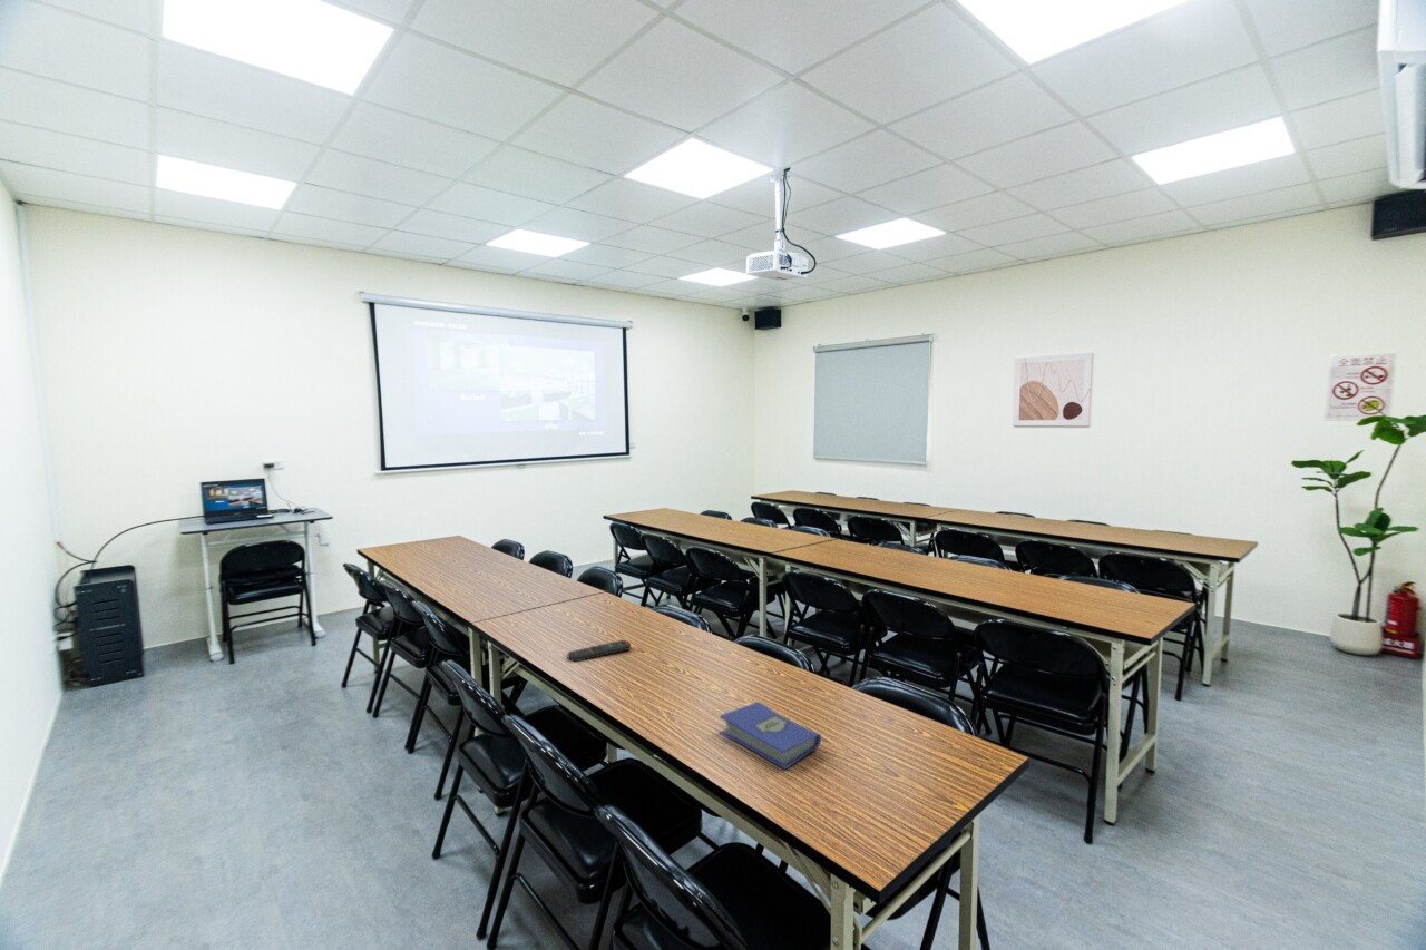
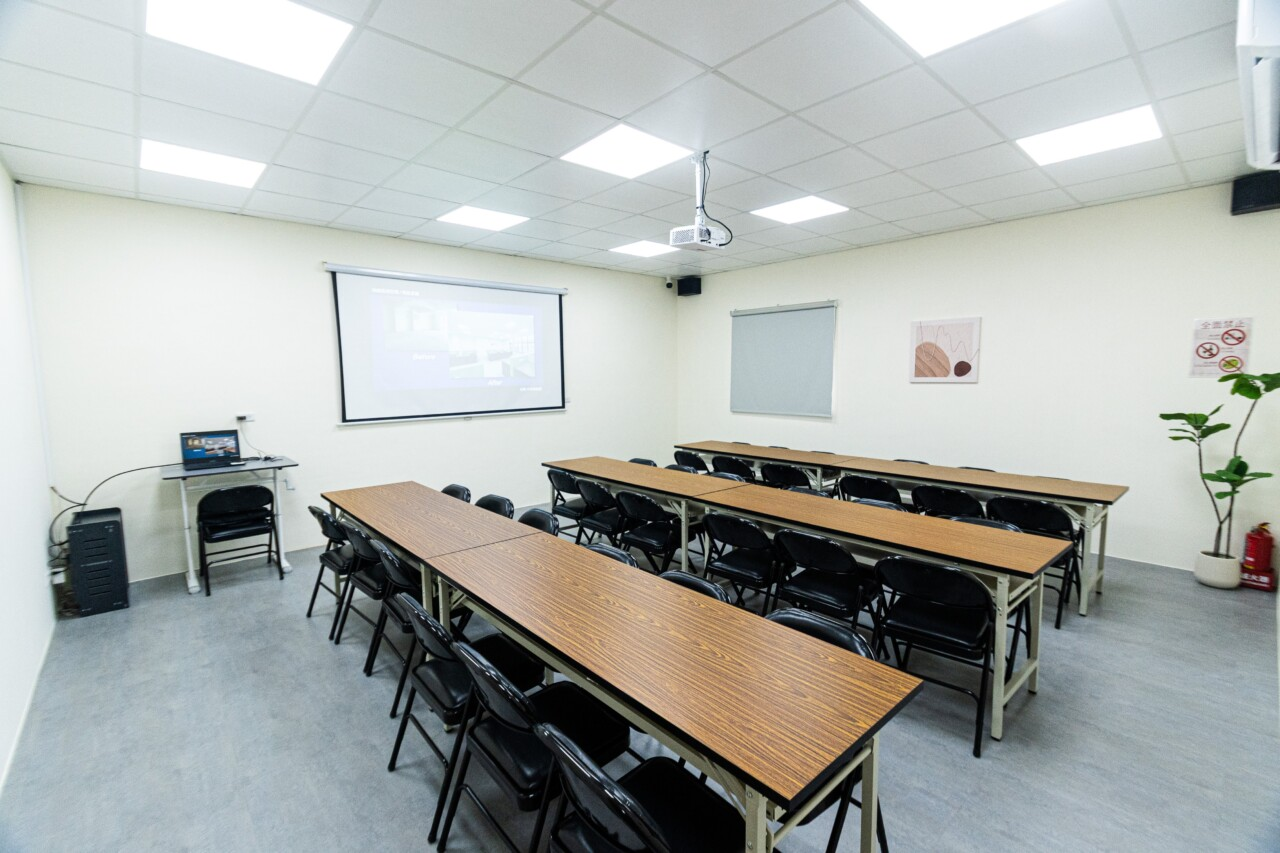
- remote control (599, 649)
- hardcover book (770, 731)
